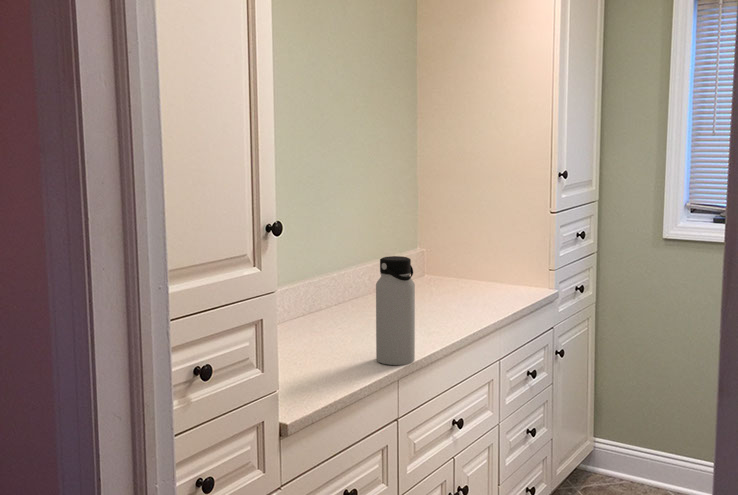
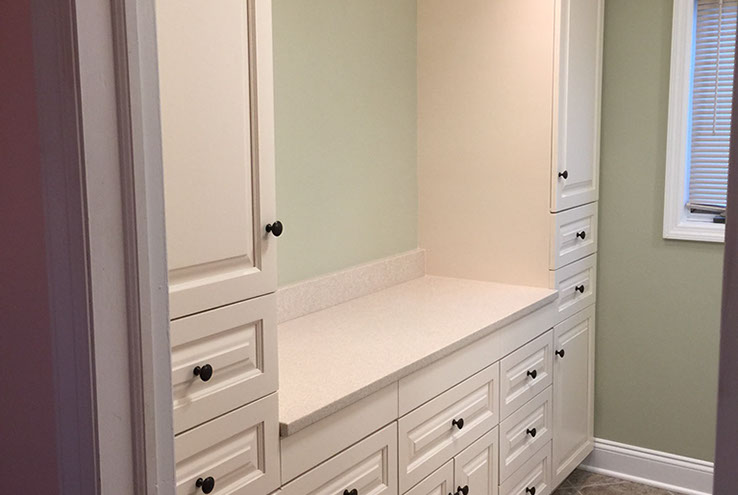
- water bottle (395, 309)
